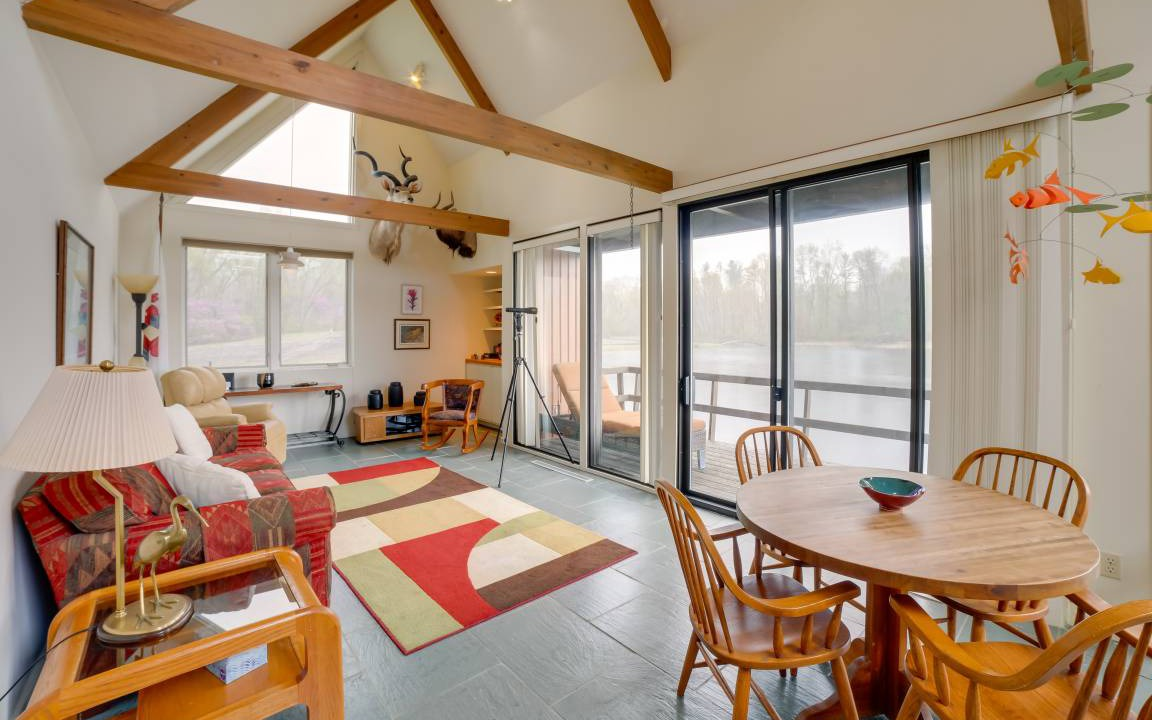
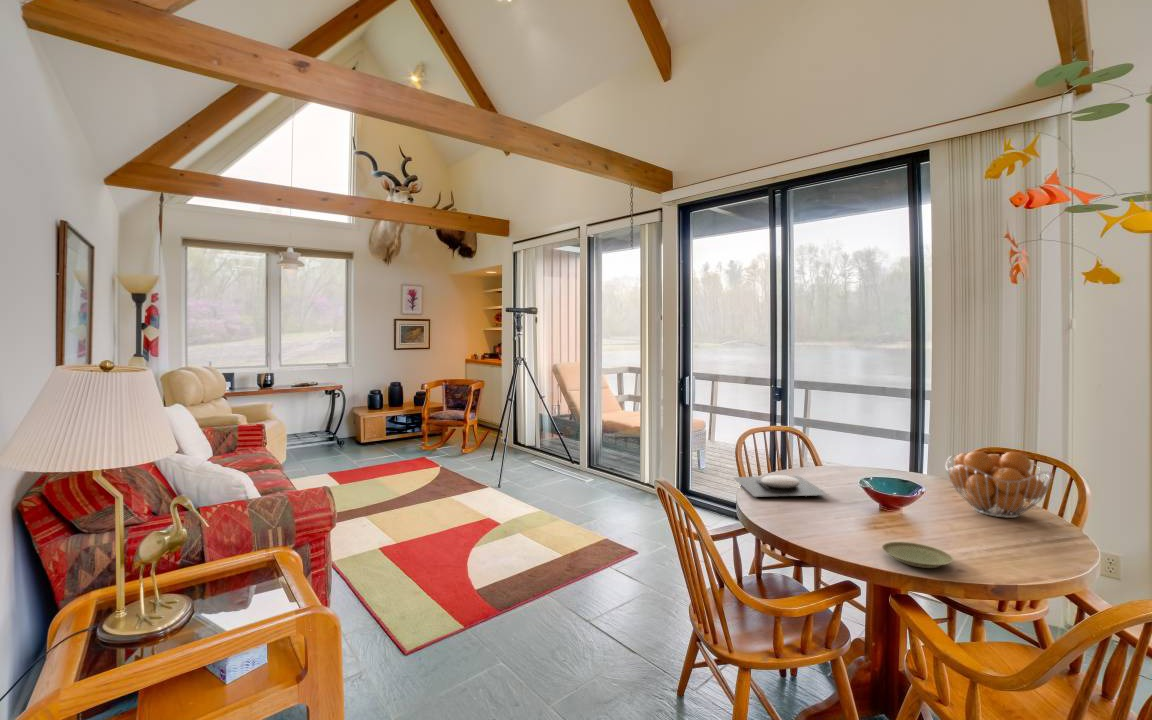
+ fruit basket (996, 481)
+ plate (777, 481)
+ plate (916, 556)
